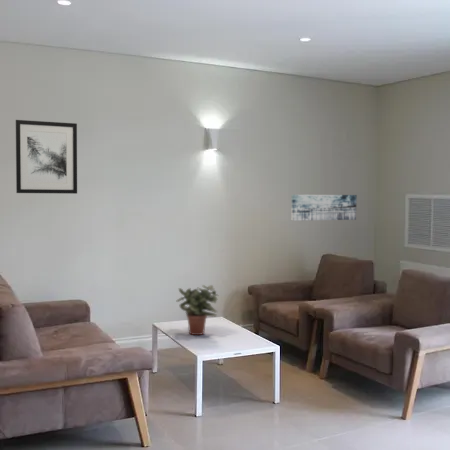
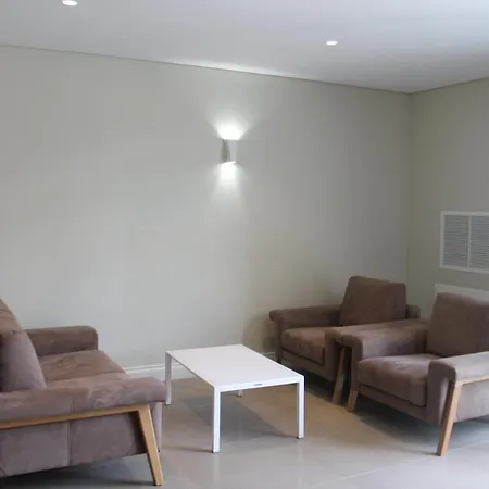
- wall art (47, 157)
- wall art (324, 207)
- potted plant (196, 308)
